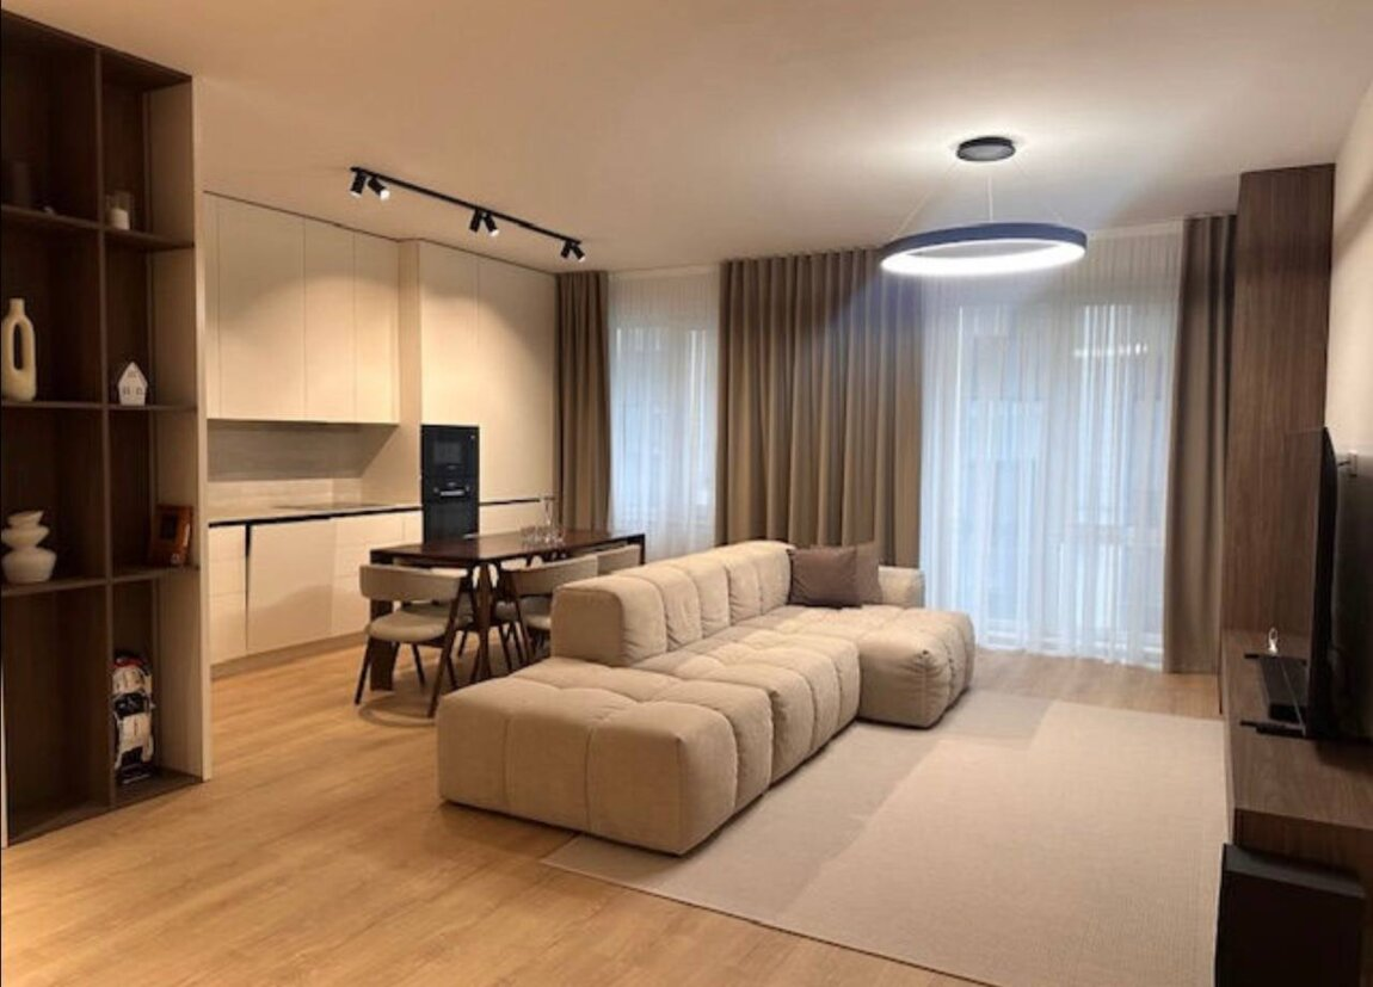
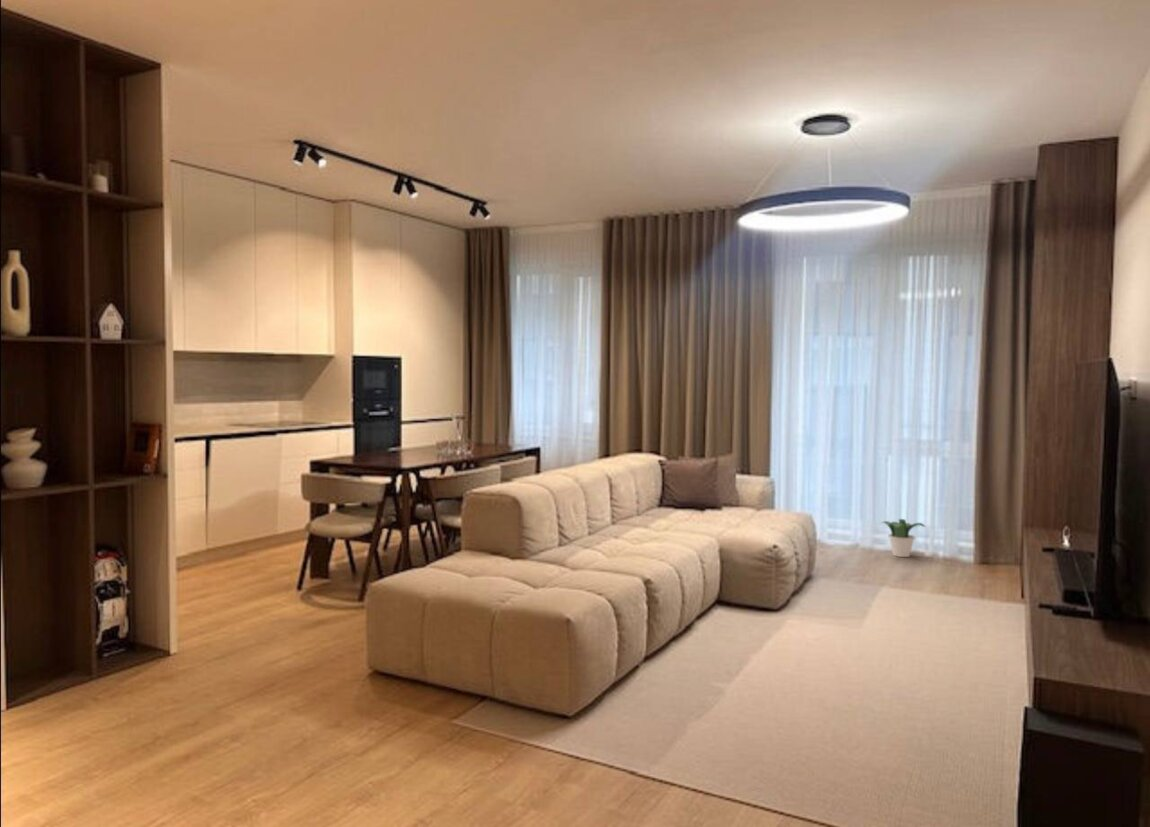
+ potted plant (902, 538)
